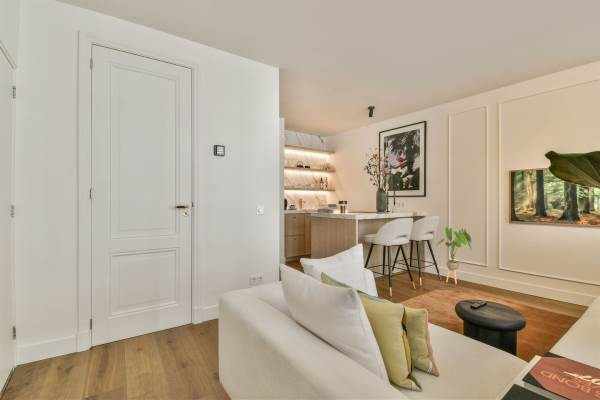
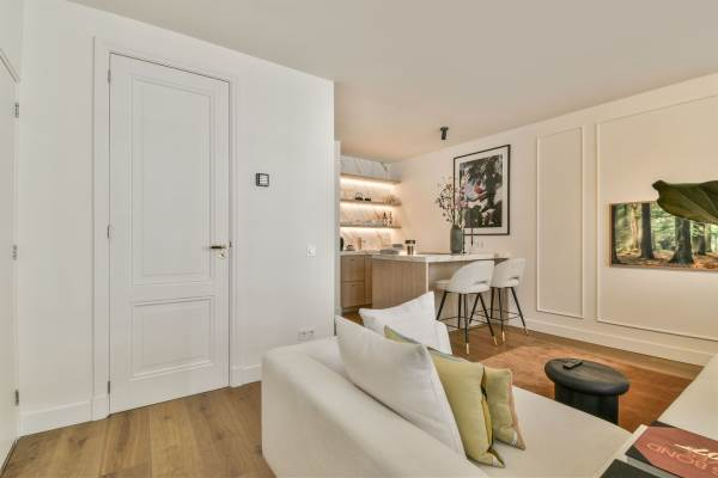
- house plant (454, 254)
